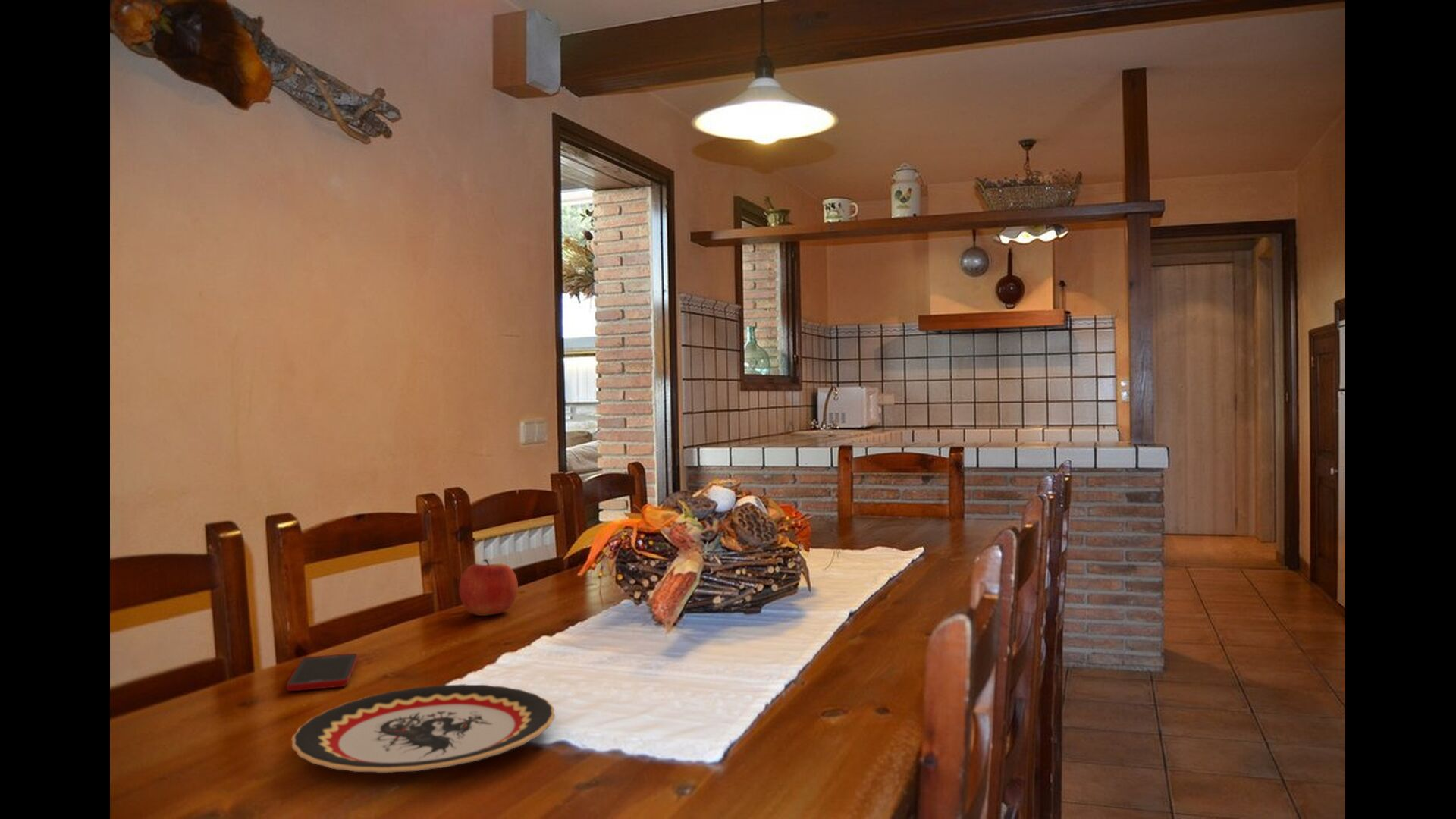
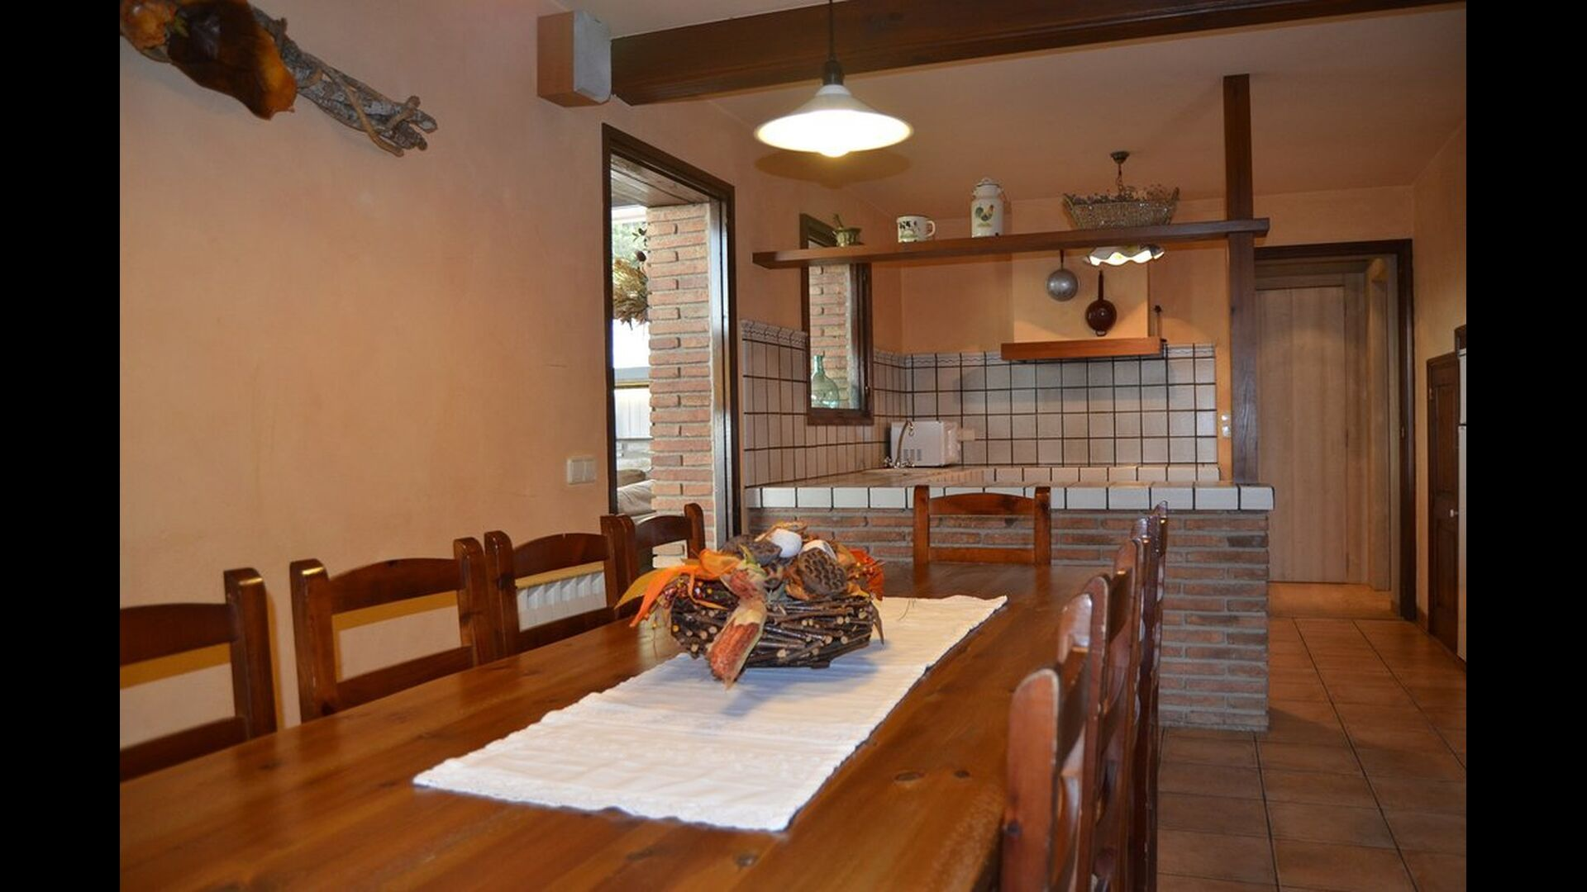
- plate (428, 731)
- cell phone (324, 671)
- apple (488, 585)
